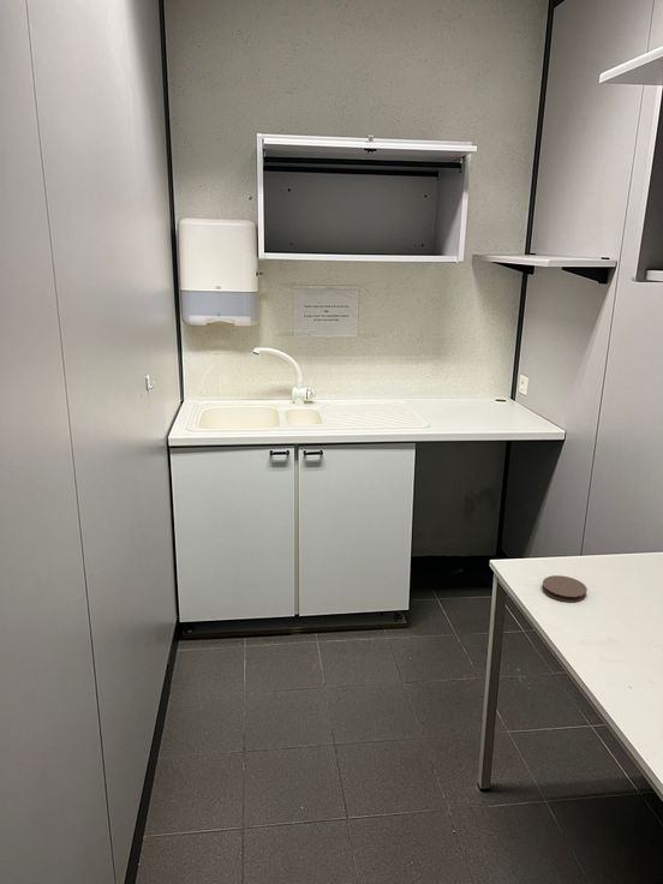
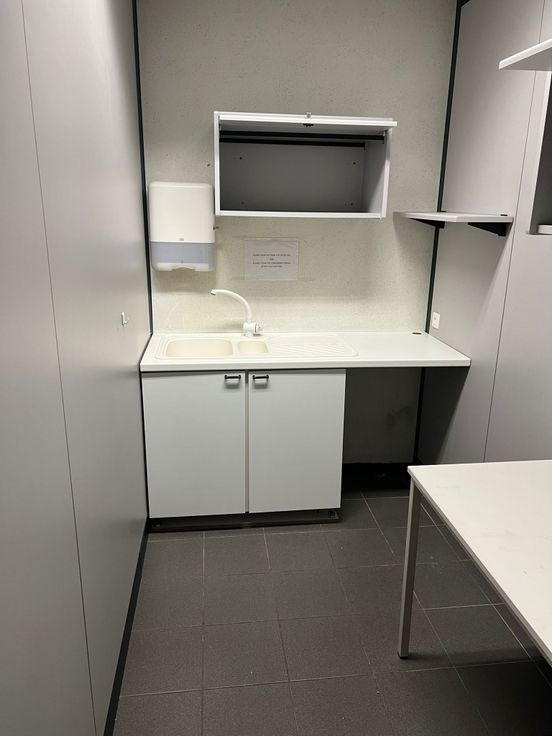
- coaster (563, 587)
